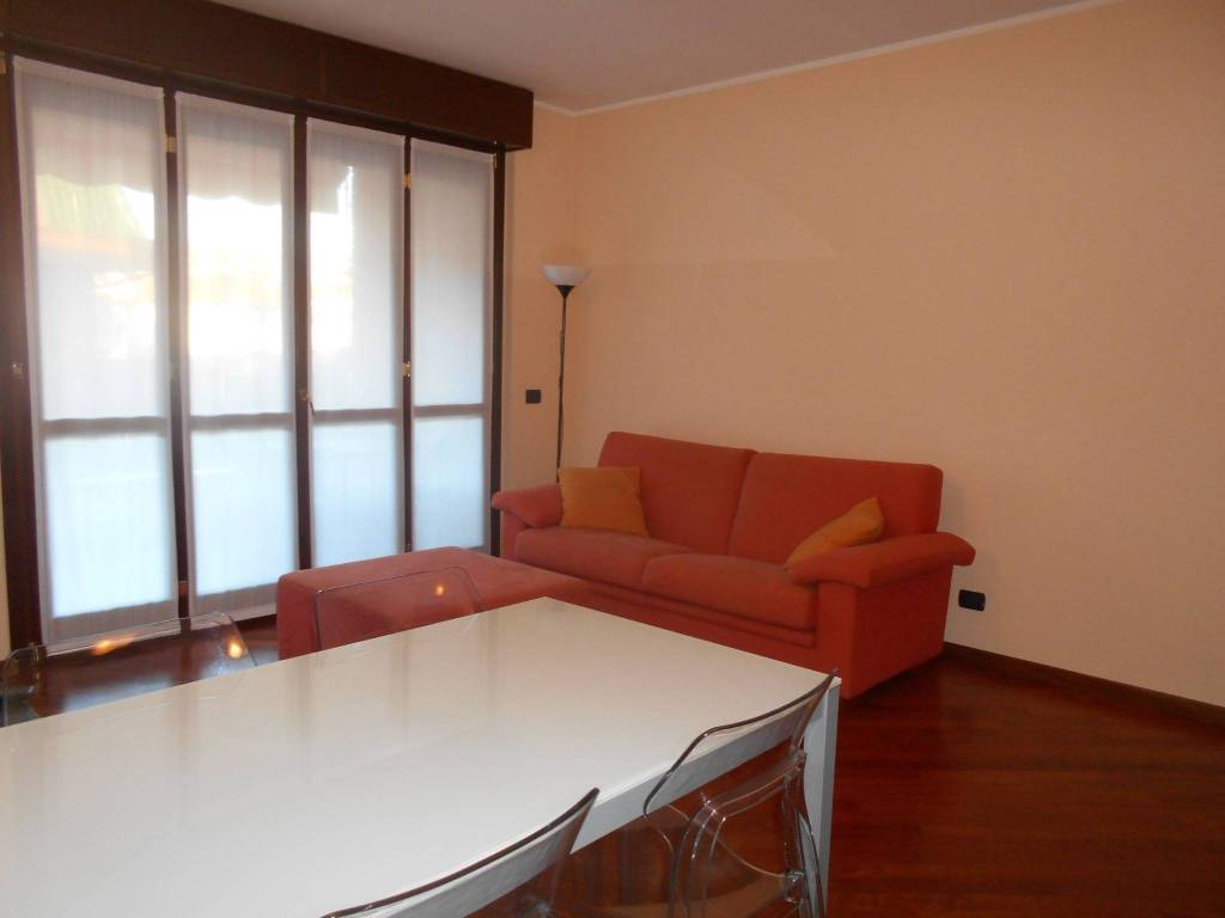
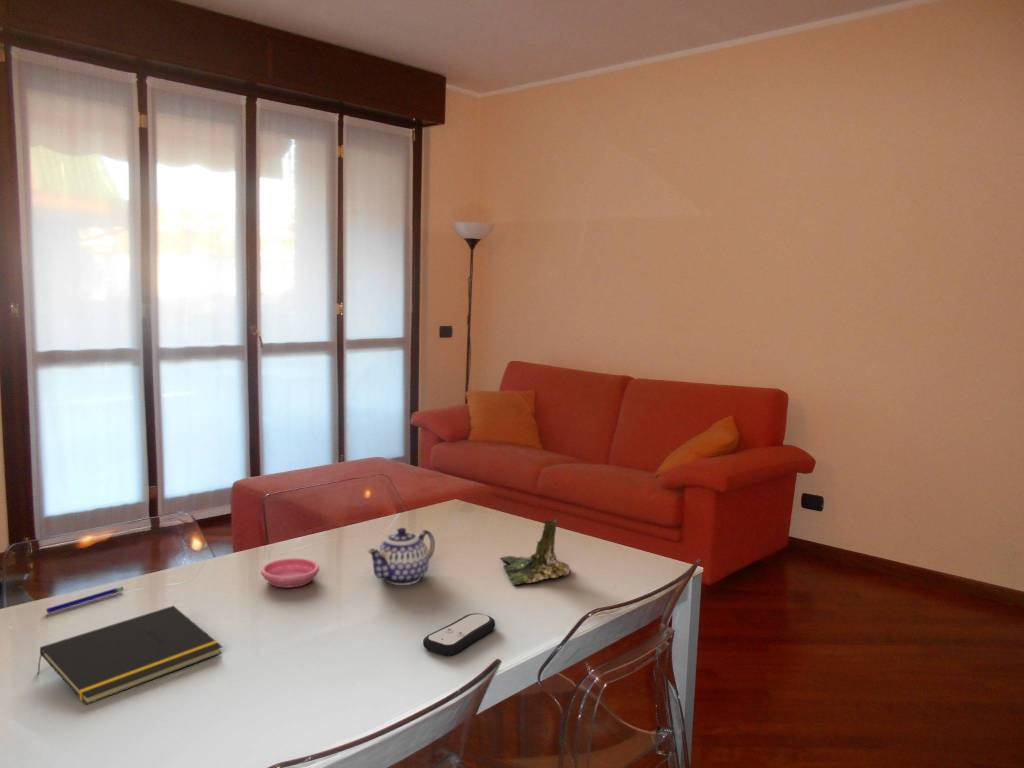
+ saucer (290, 573)
+ teapot (402, 553)
+ tree stump (537, 542)
+ remote control (461, 632)
+ pen (86, 599)
+ notepad (134, 650)
